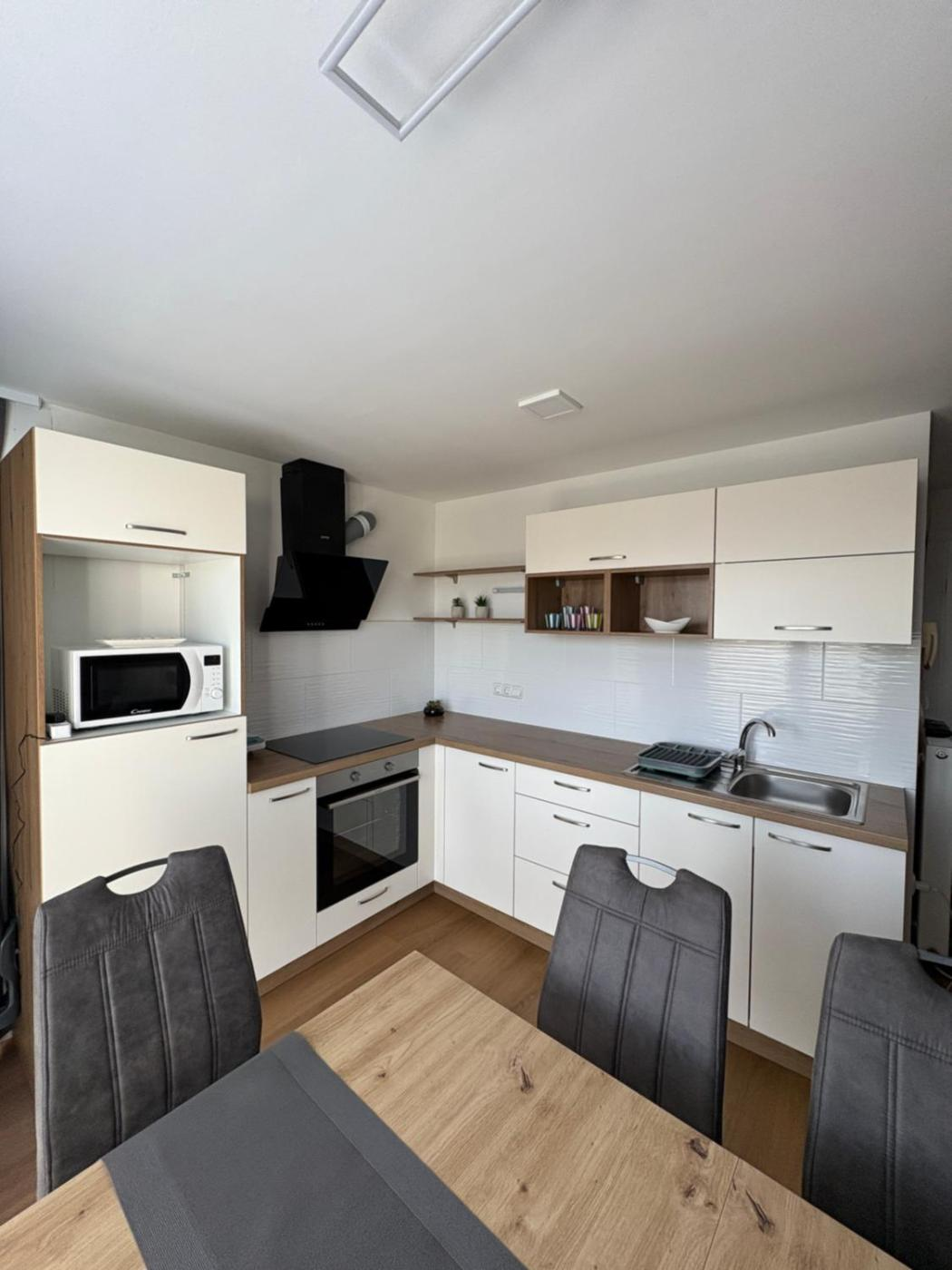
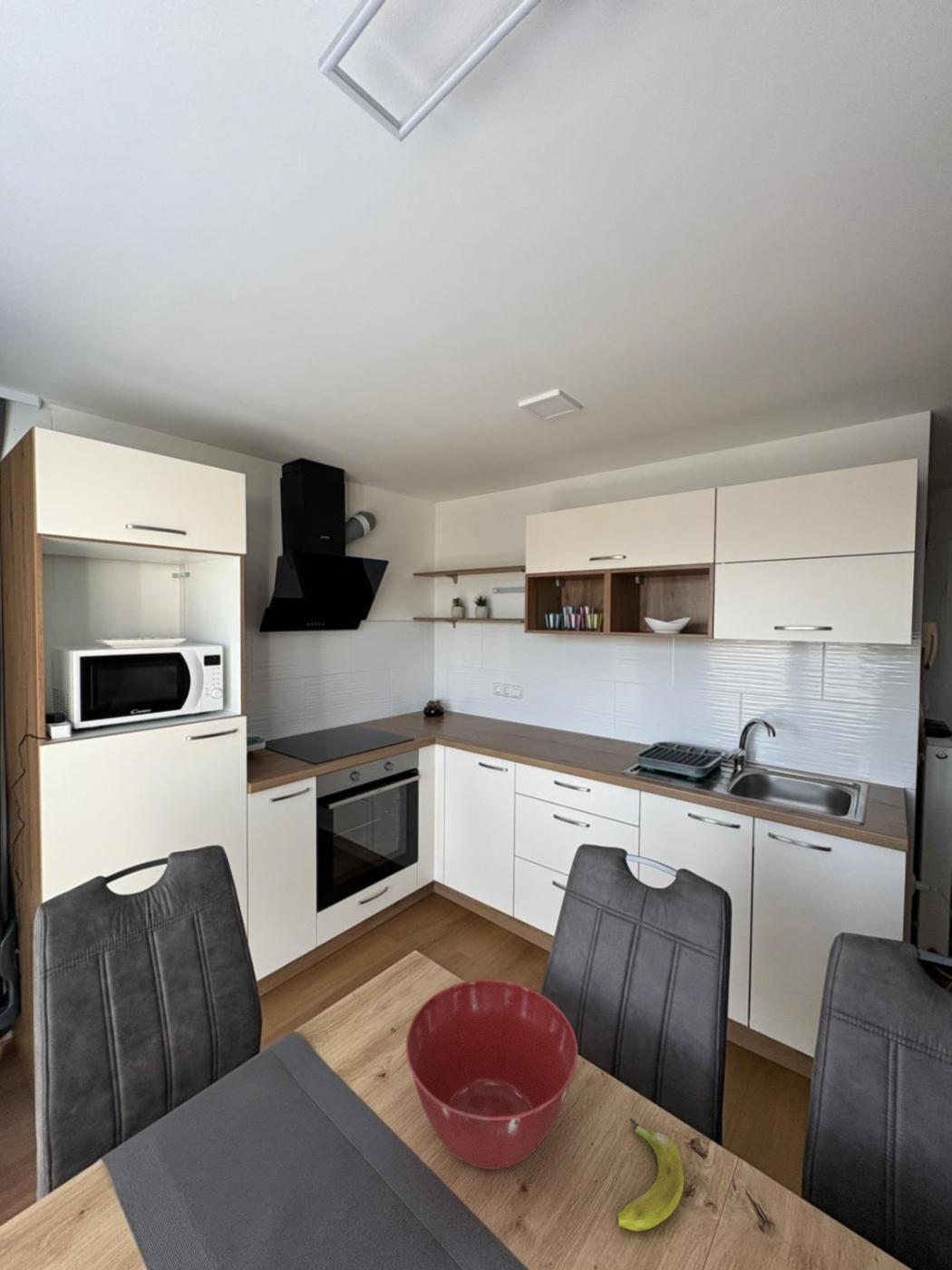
+ mixing bowl (491, 1080)
+ banana (657, 1175)
